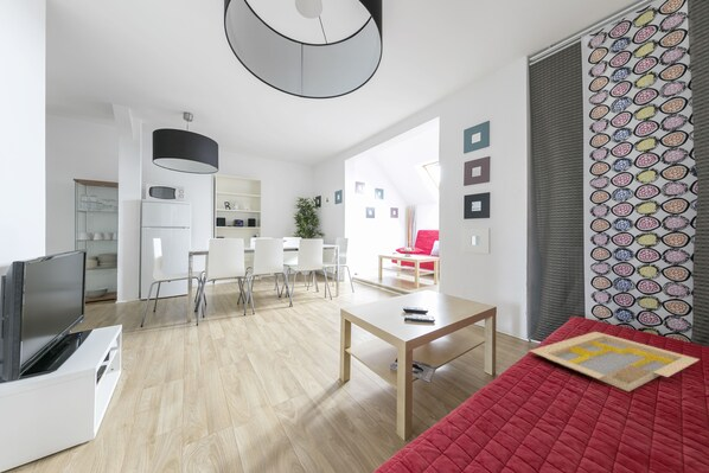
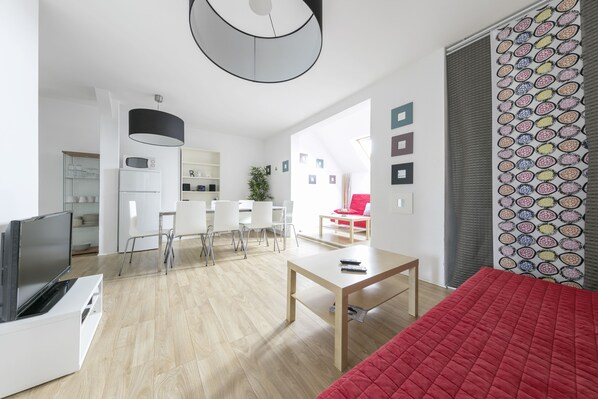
- serving tray (611, 357)
